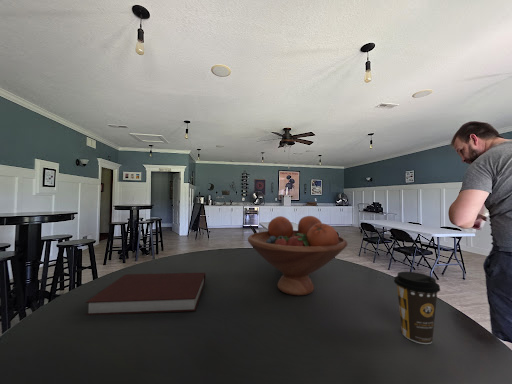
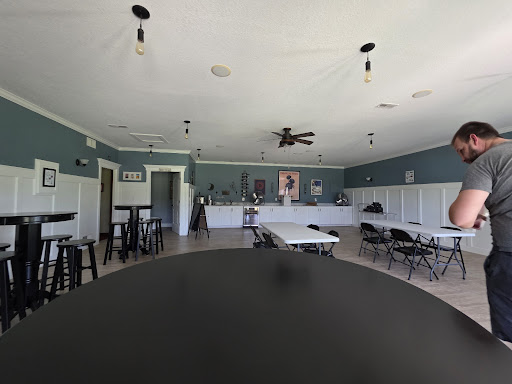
- fruit bowl (295, 253)
- notebook (155, 290)
- coffee cup (416, 306)
